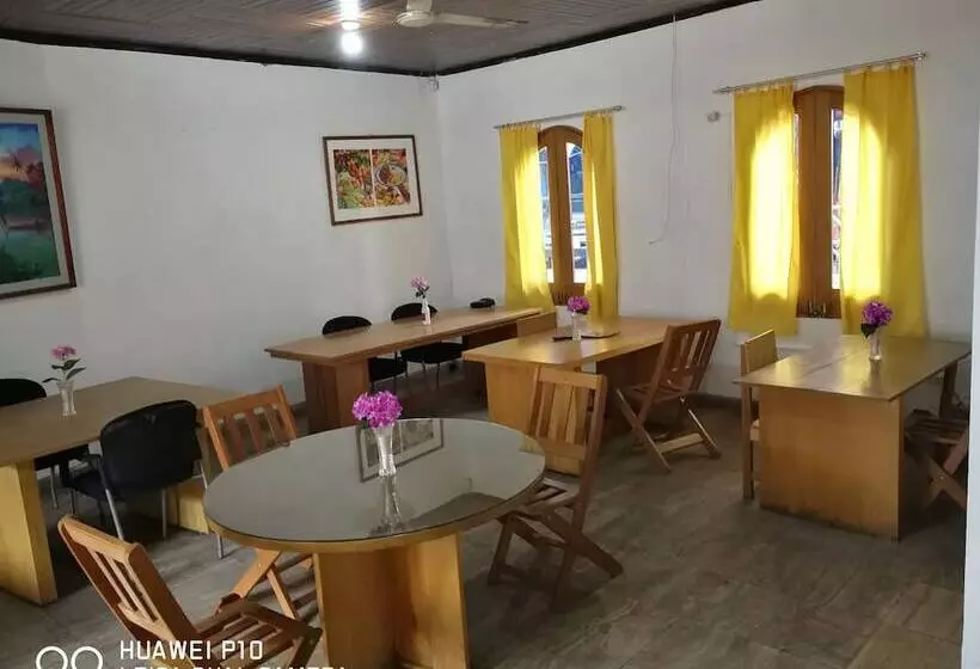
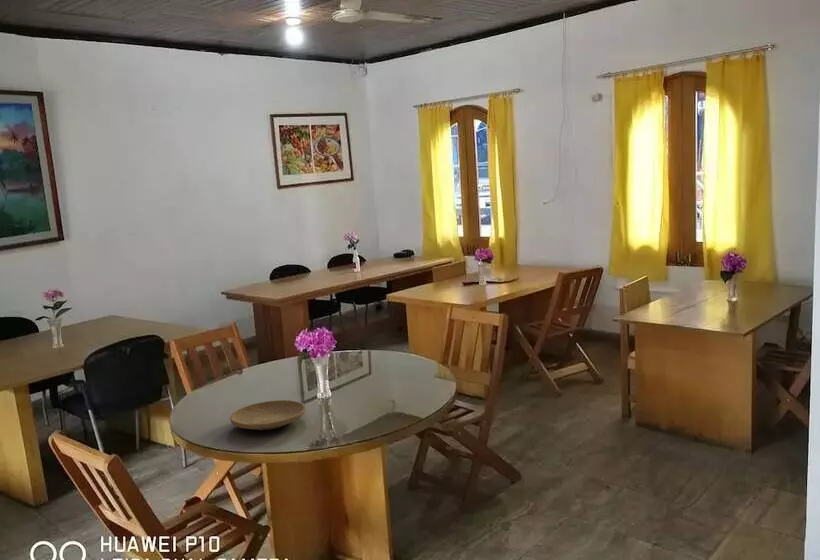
+ plate (268, 417)
